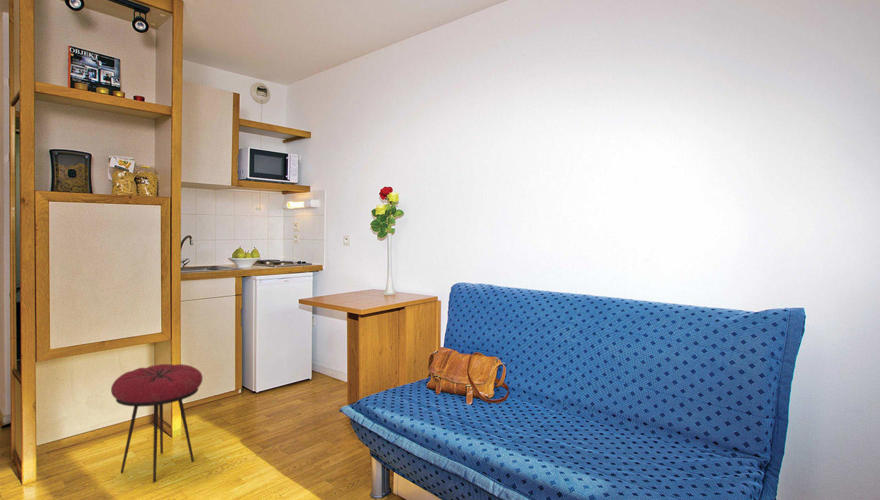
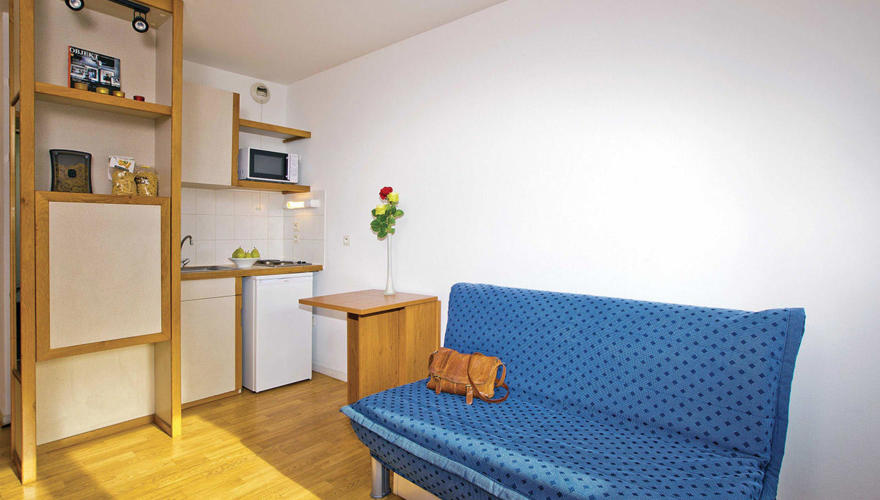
- stool (157, 418)
